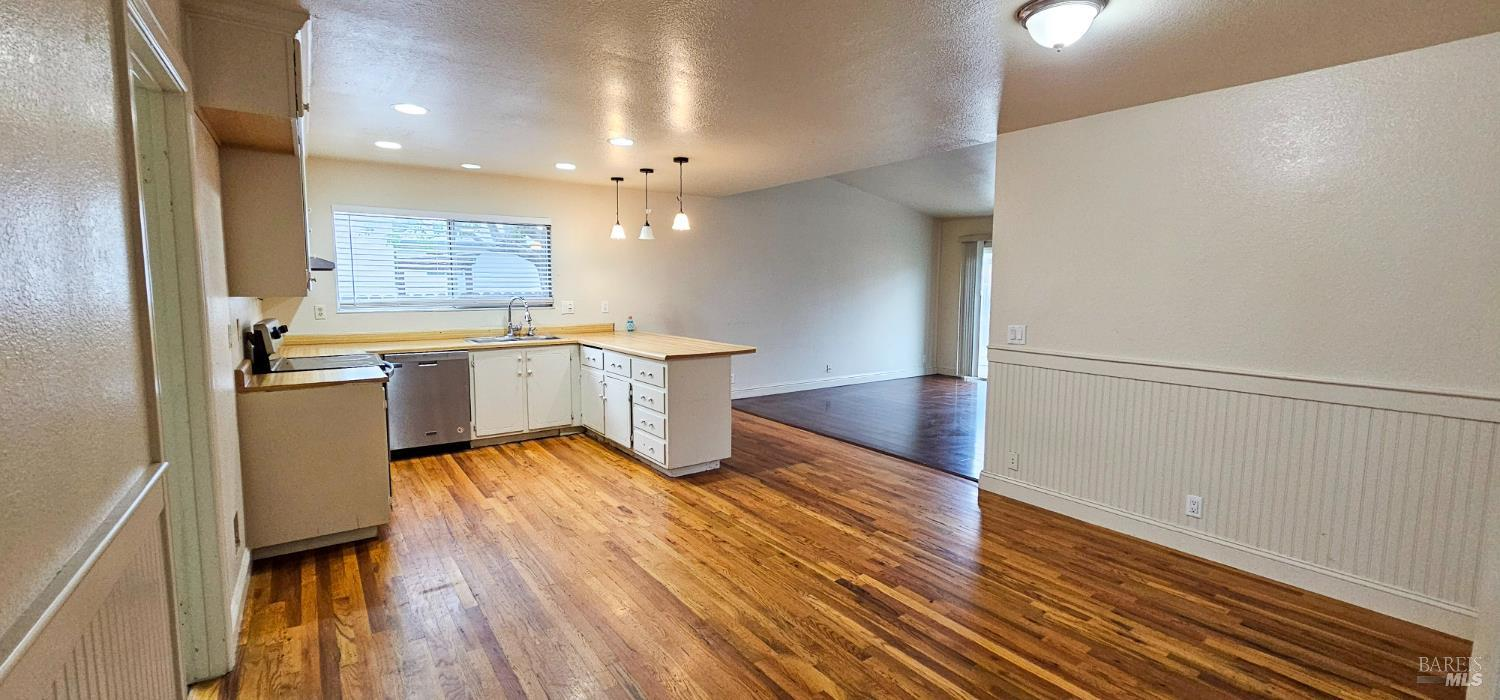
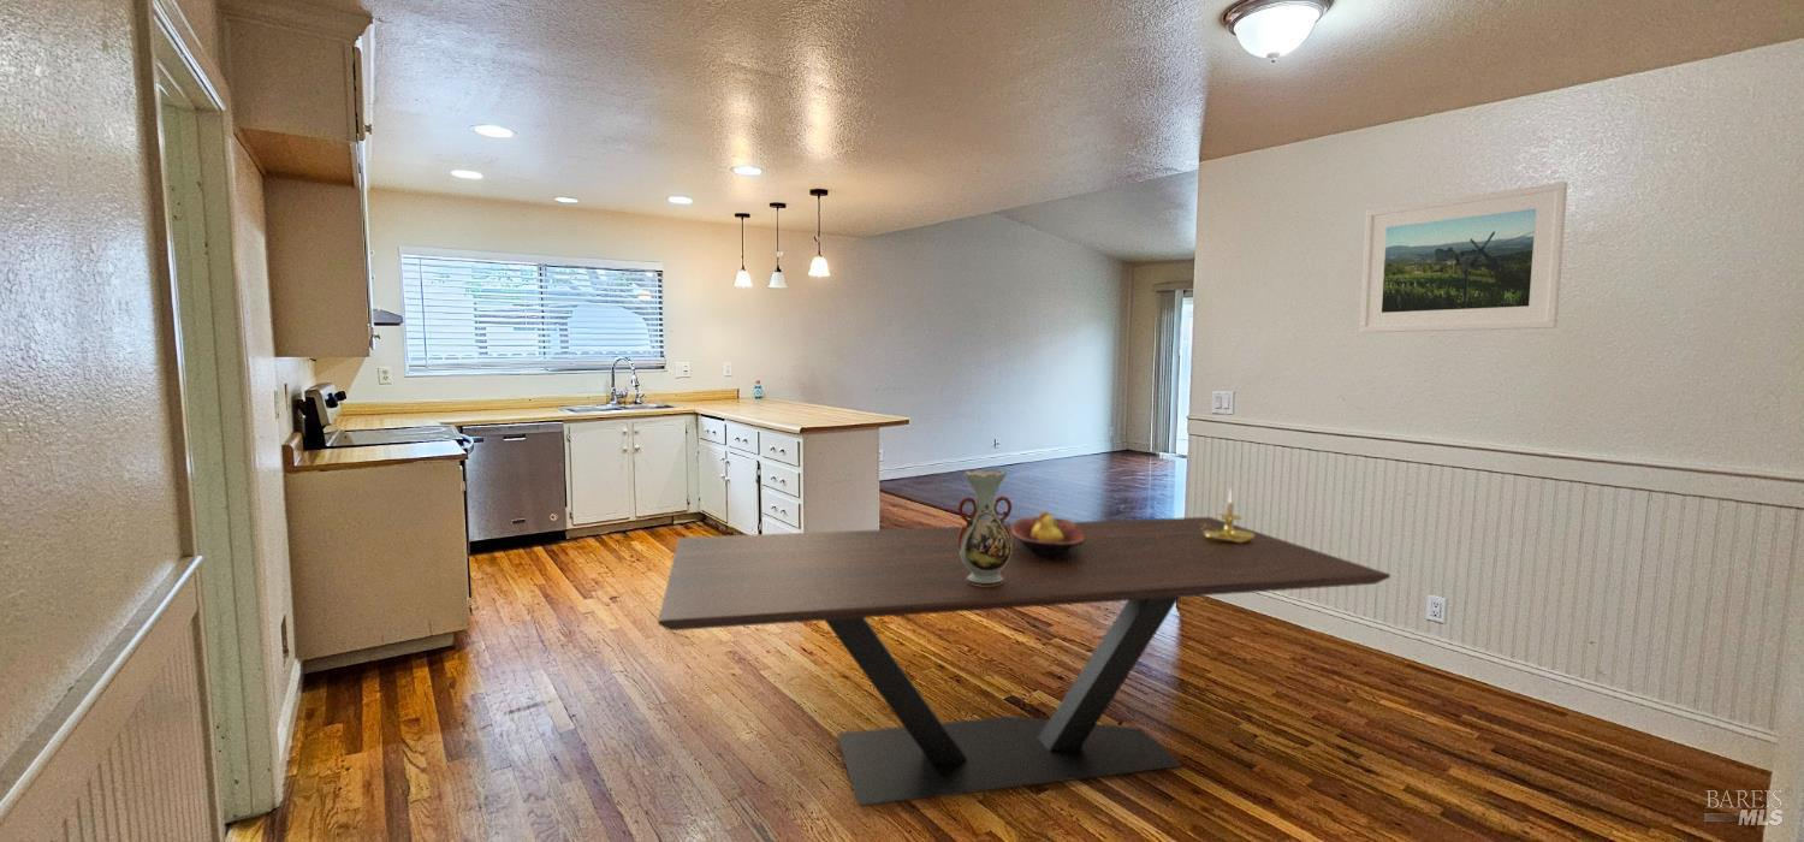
+ vase (985, 526)
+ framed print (1453, 263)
+ fruit bowl (1046, 530)
+ candle holder (1226, 512)
+ dining table (1005, 607)
